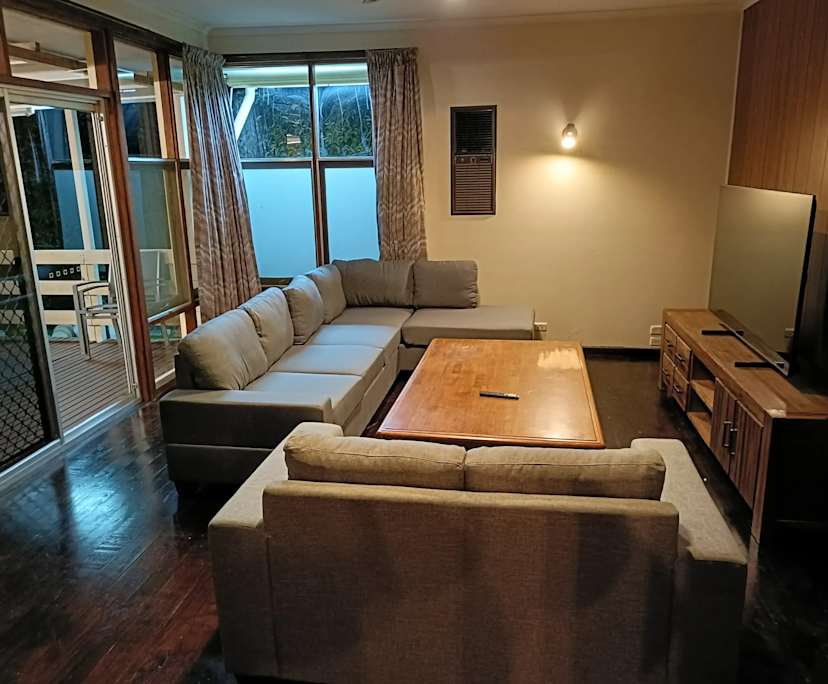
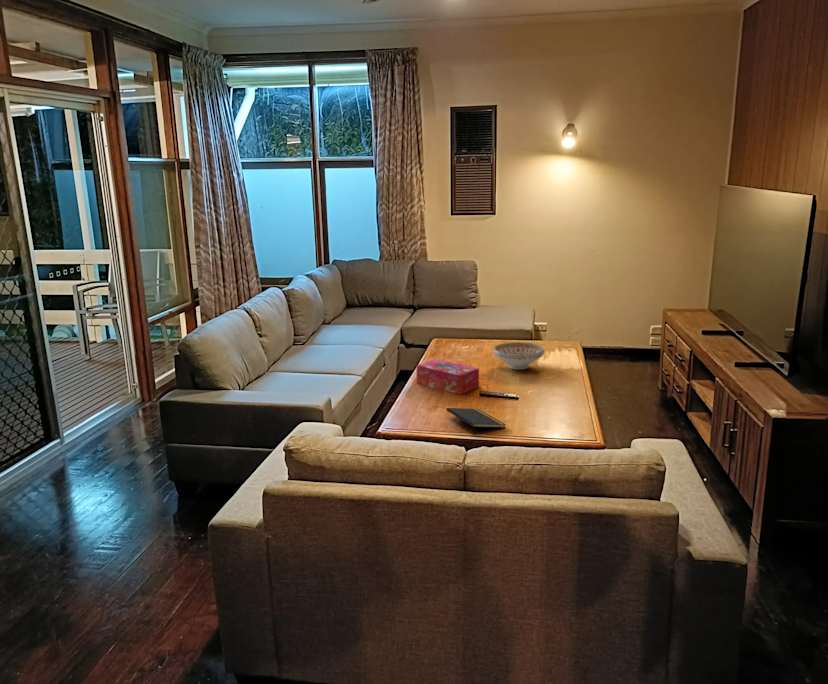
+ notepad (475, 417)
+ decorative bowl (518, 357)
+ tissue box (447, 376)
